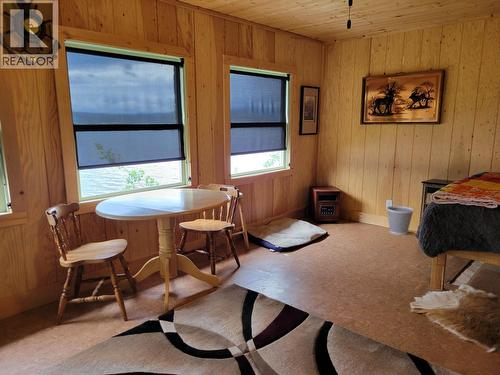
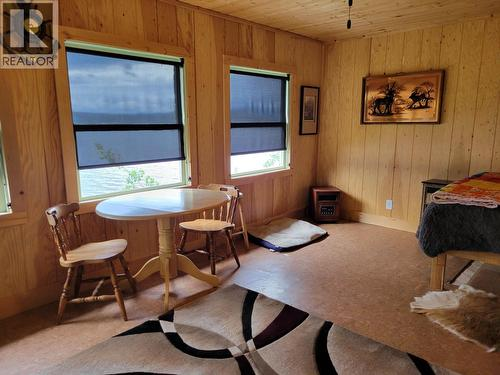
- wastebasket (399, 220)
